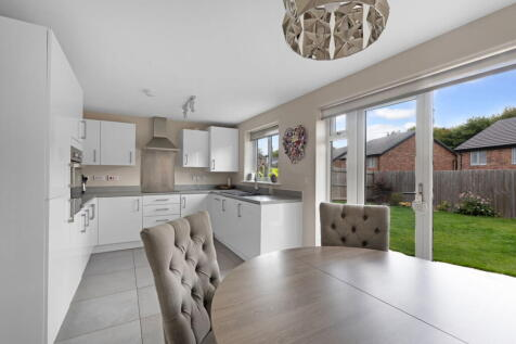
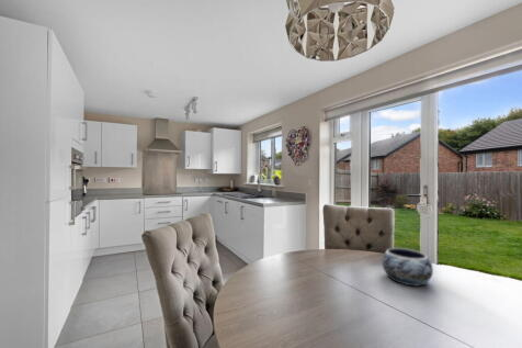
+ decorative bowl (406, 266)
